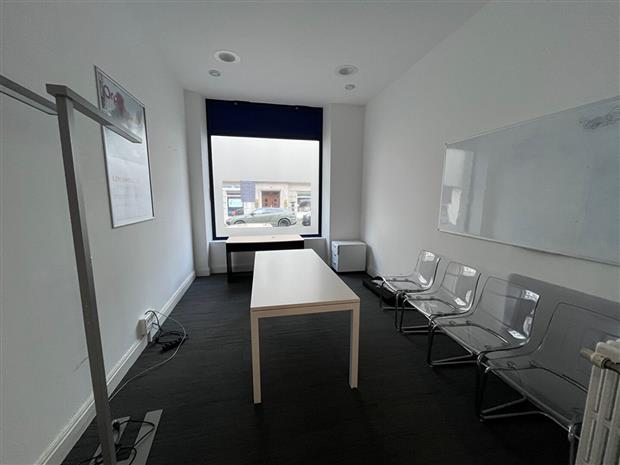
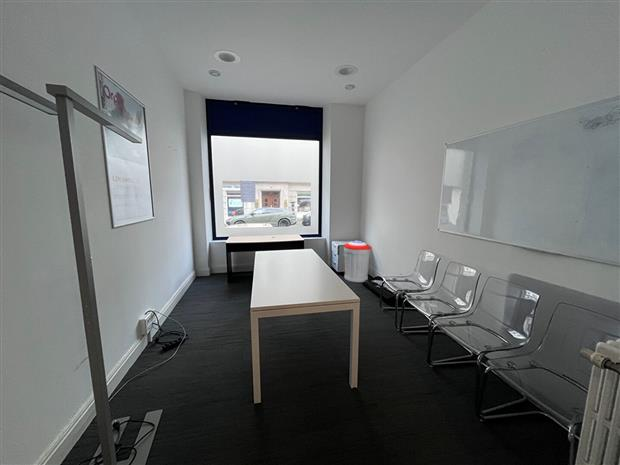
+ trash can (356, 260)
